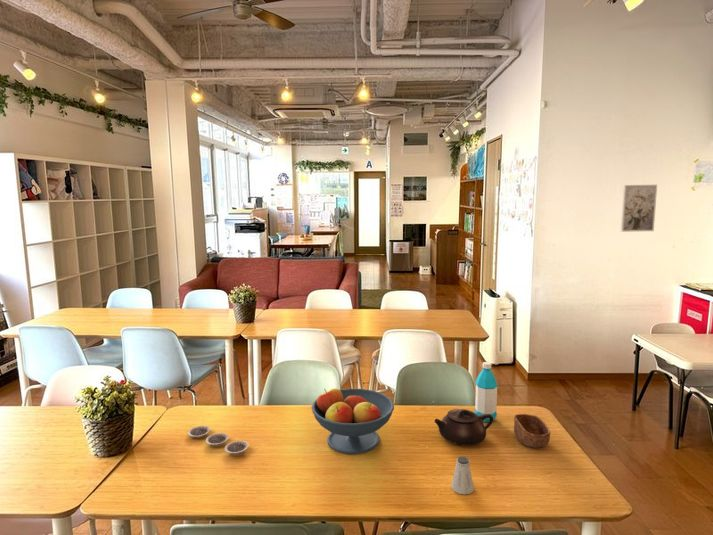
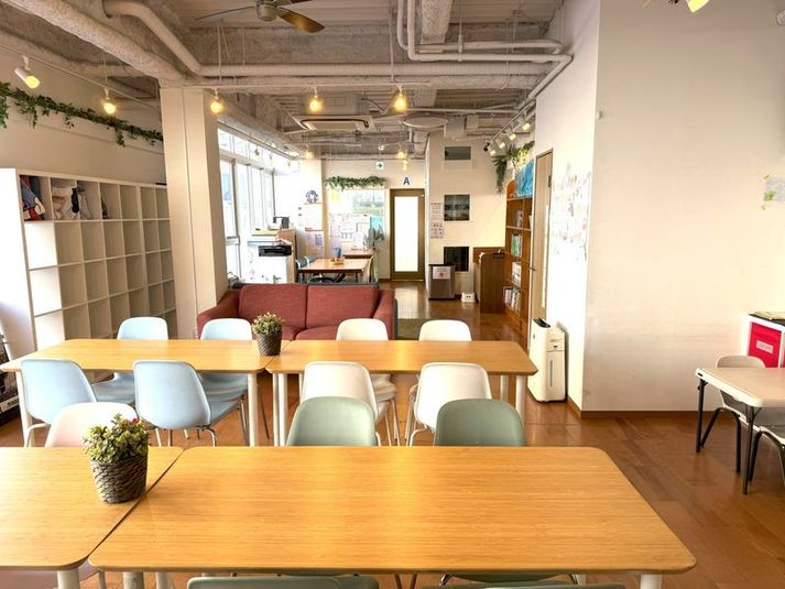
- water bottle (486, 391)
- plate (216, 440)
- saltshaker (462, 473)
- wall art (638, 208)
- teapot (463, 423)
- bowl (530, 431)
- fruit bowl (353, 416)
